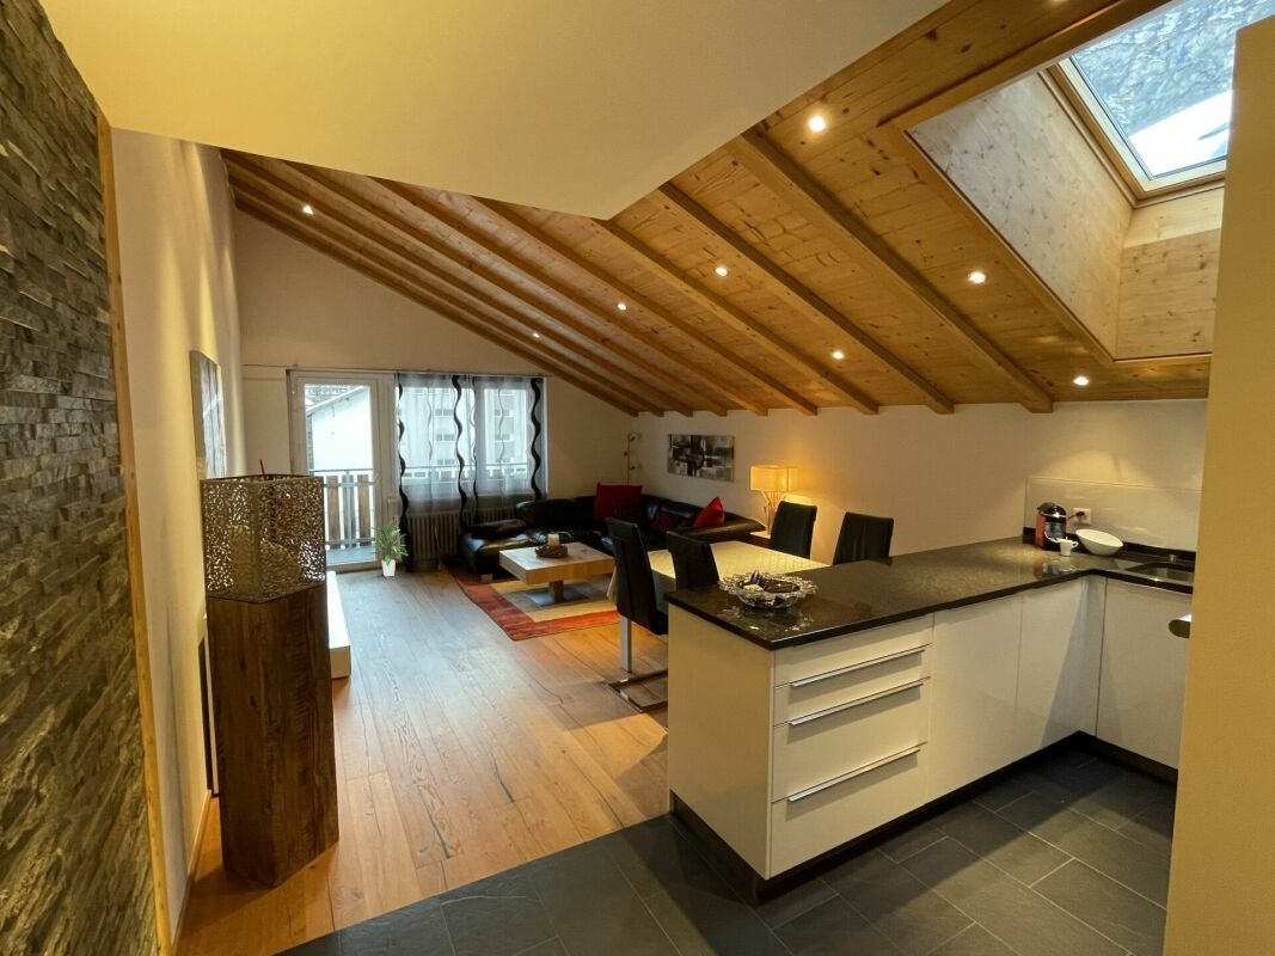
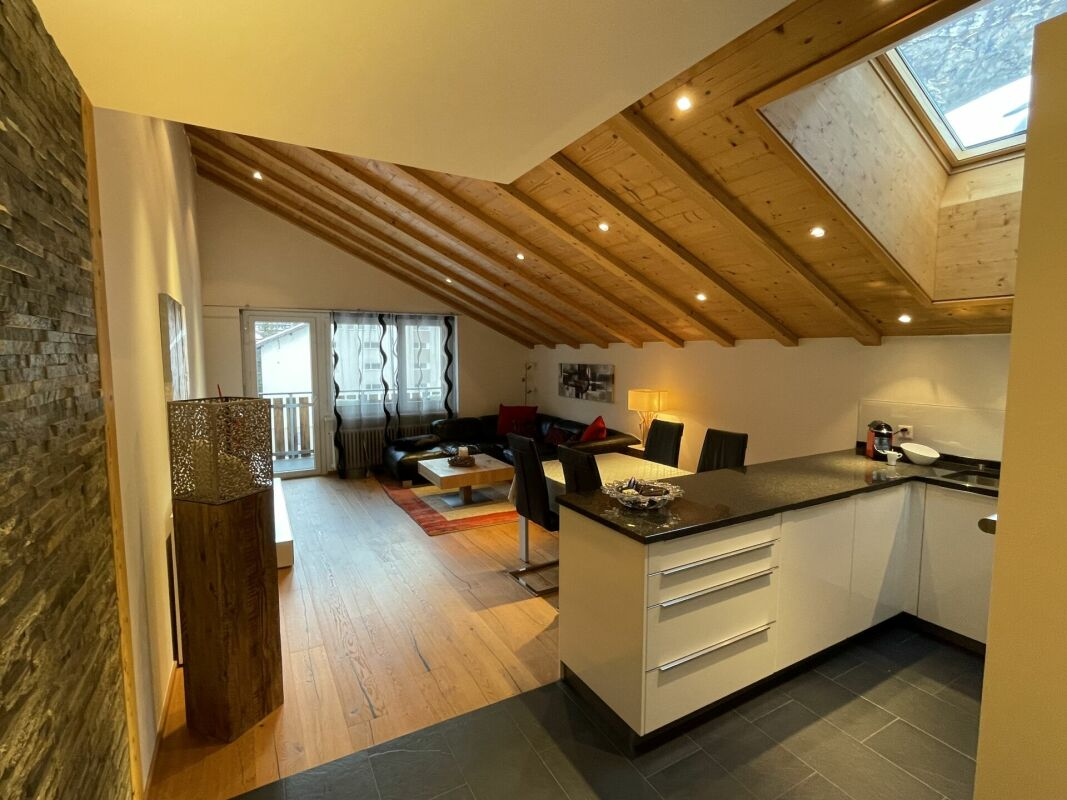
- indoor plant (387, 547)
